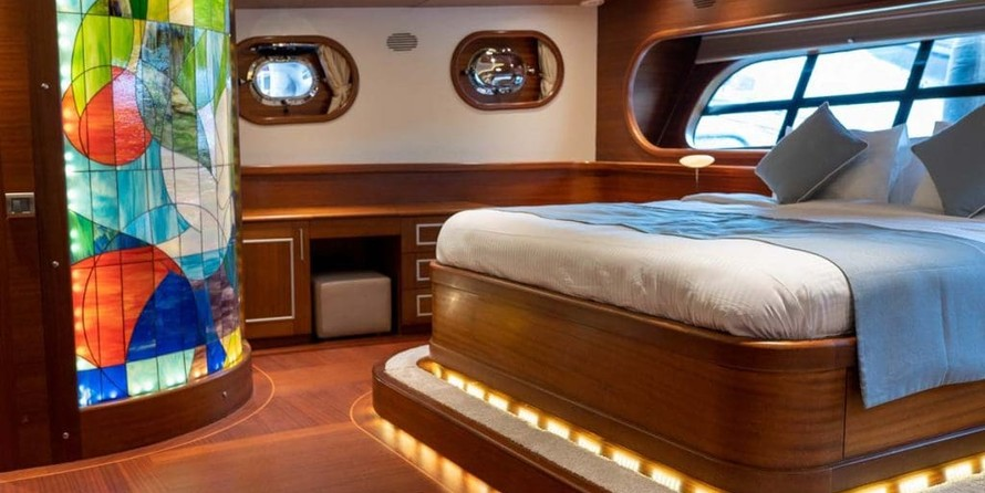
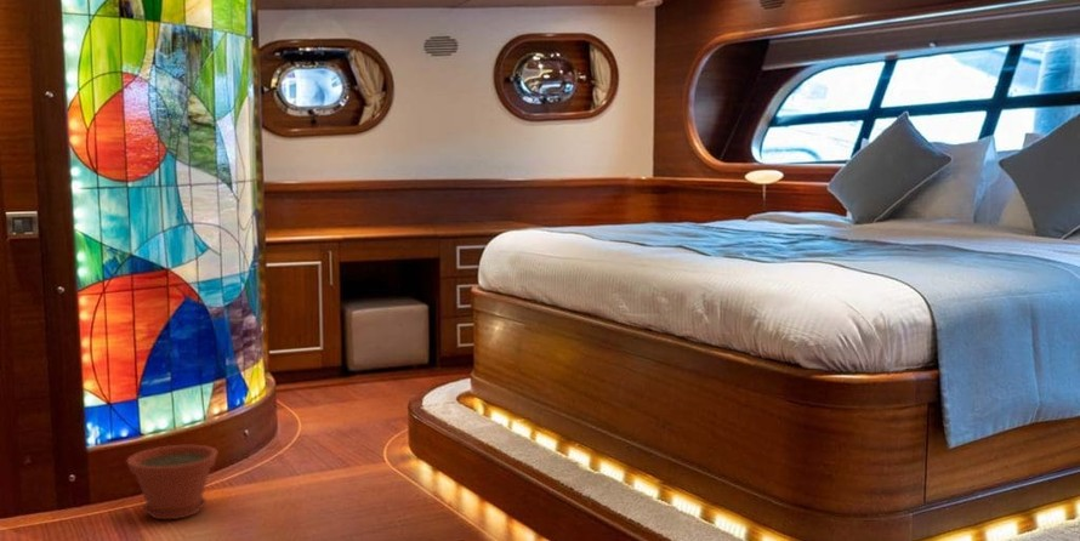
+ plant pot (174, 484)
